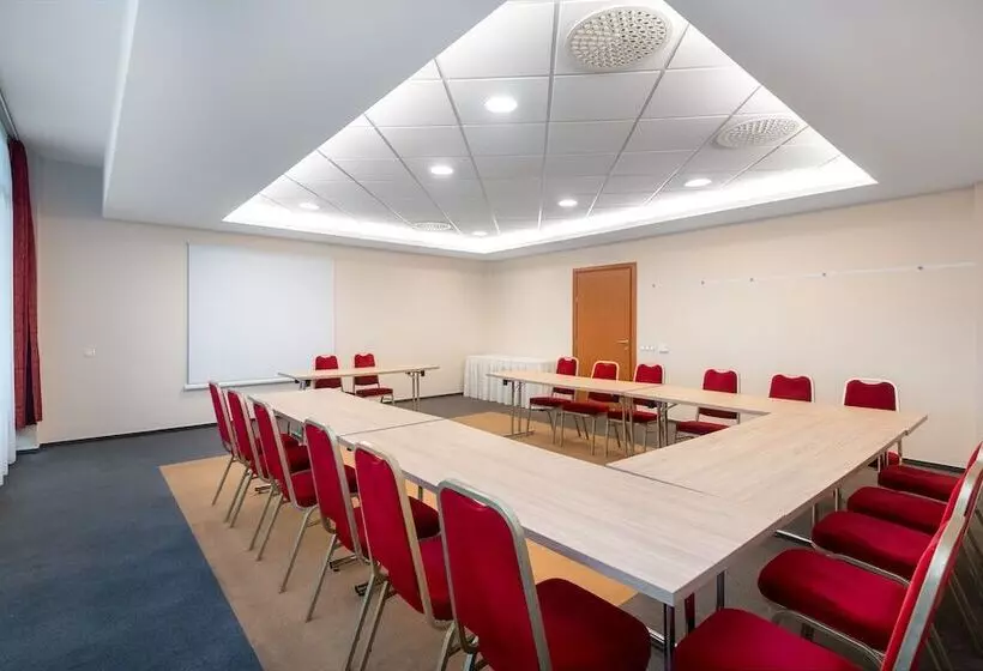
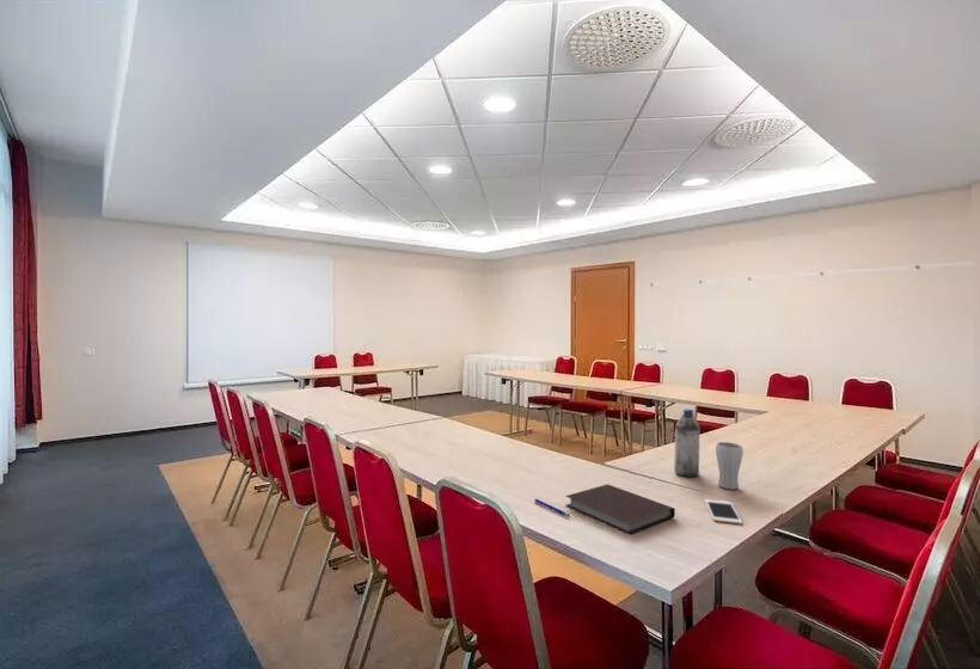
+ water bottle (687, 441)
+ pen (551, 507)
+ notebook (618, 505)
+ cell phone (722, 510)
+ drinking glass (728, 465)
